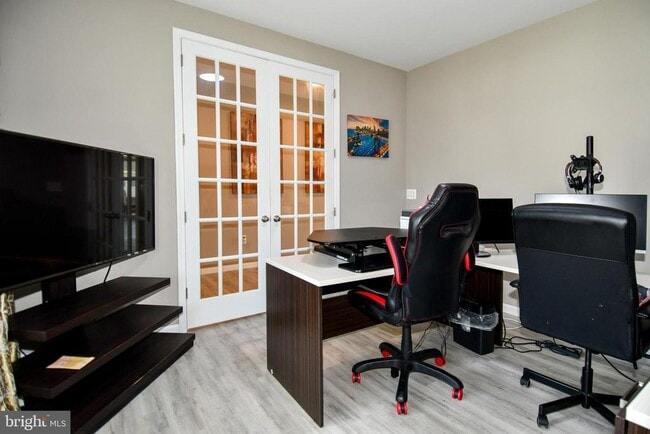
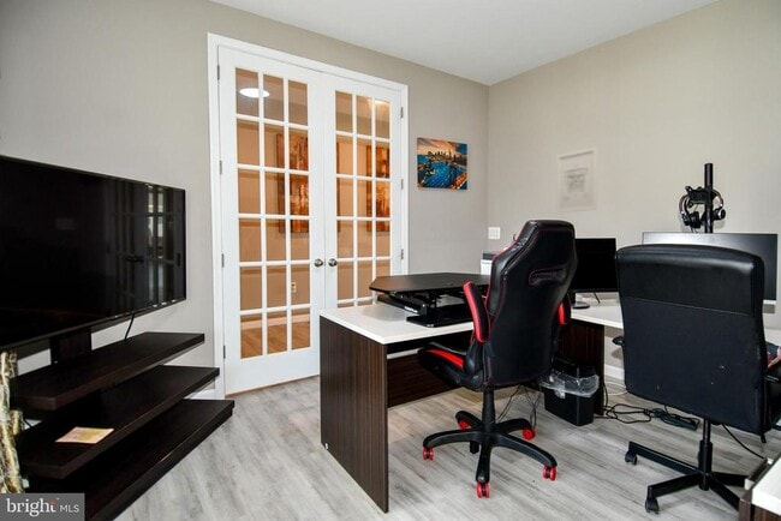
+ wall art (576, 181)
